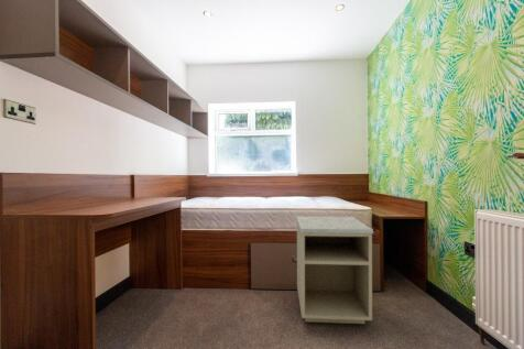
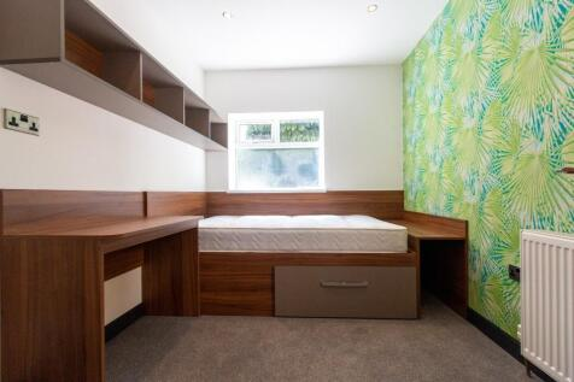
- nightstand (329, 265)
